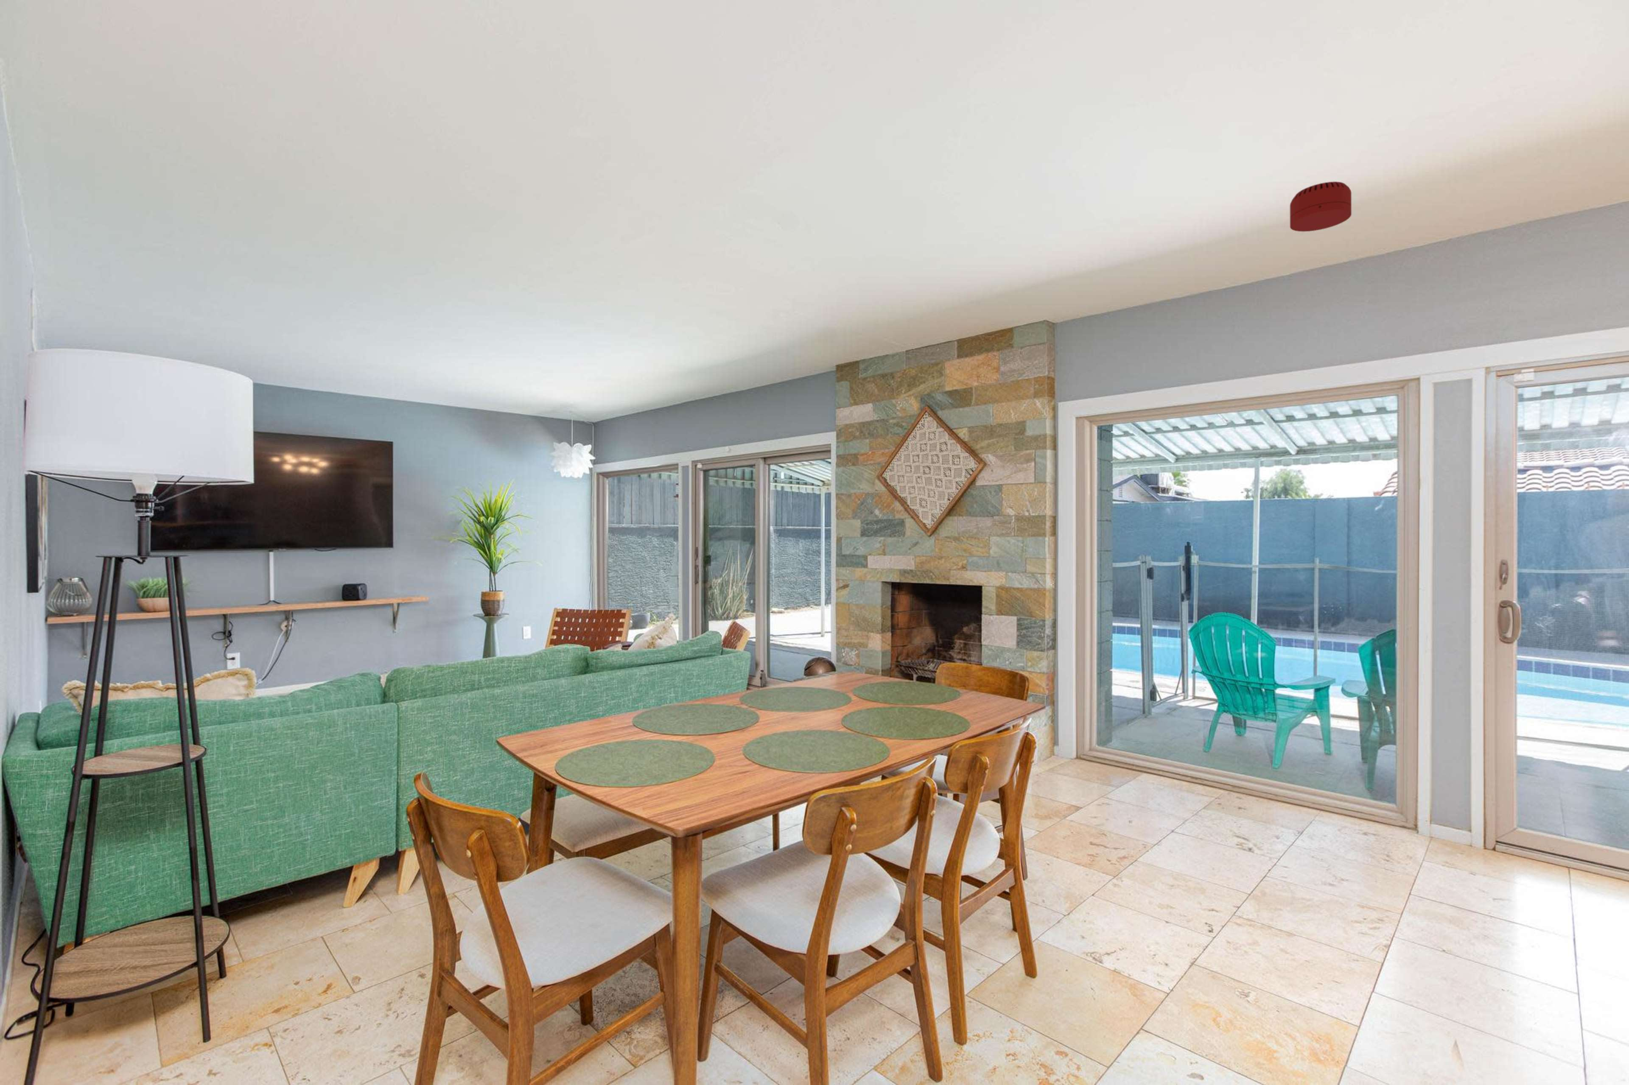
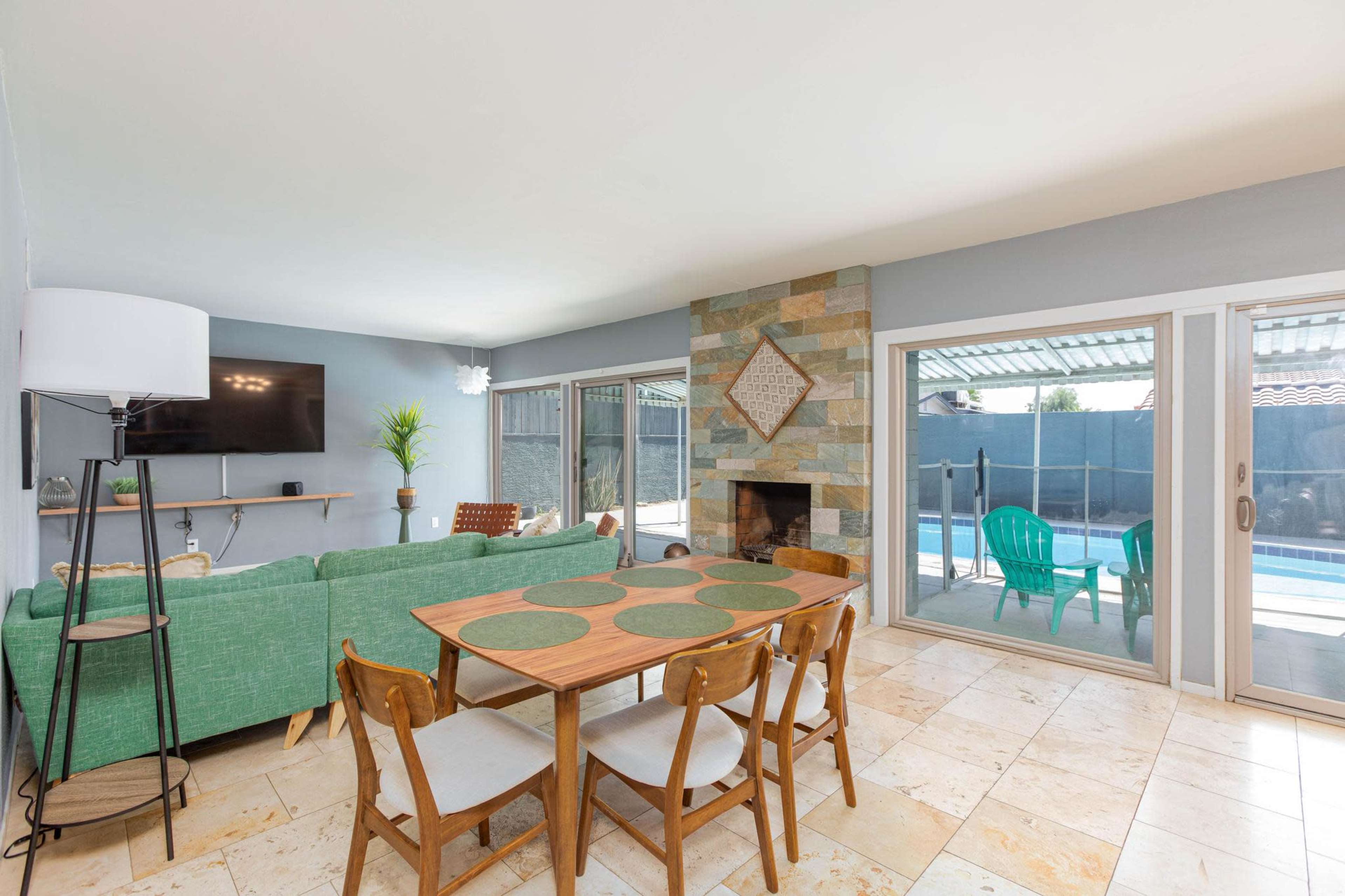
- smoke detector (1320, 206)
